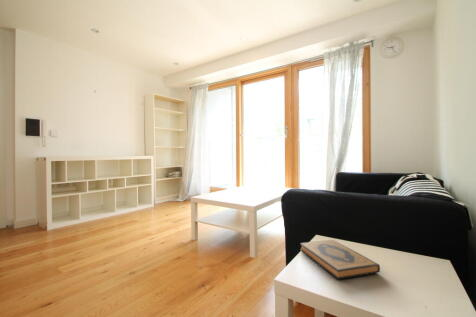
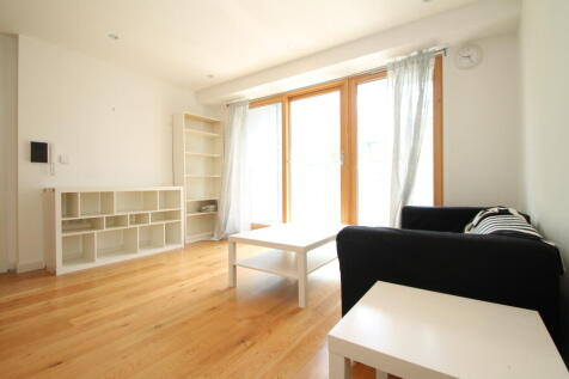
- hardback book (335, 256)
